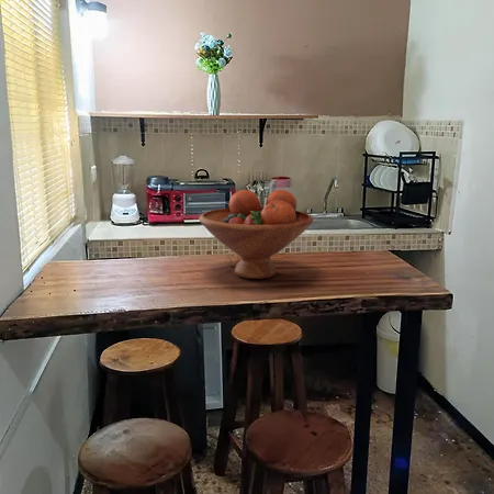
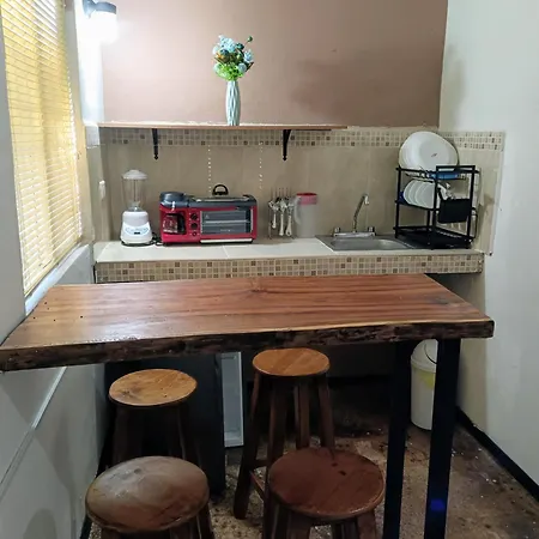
- fruit bowl (256, 234)
